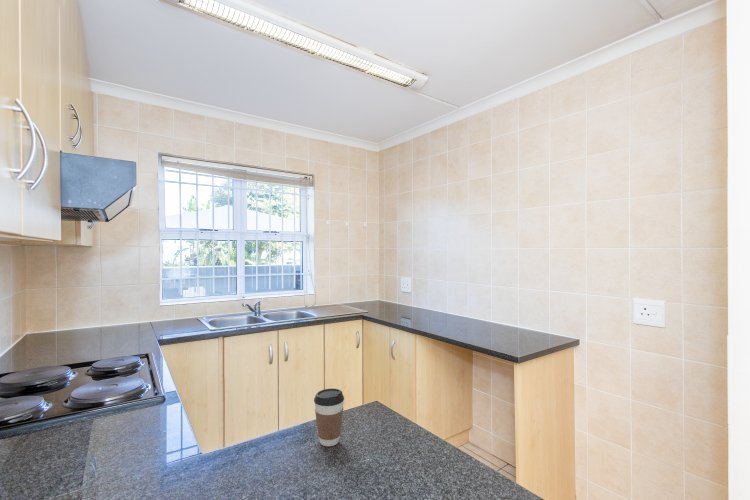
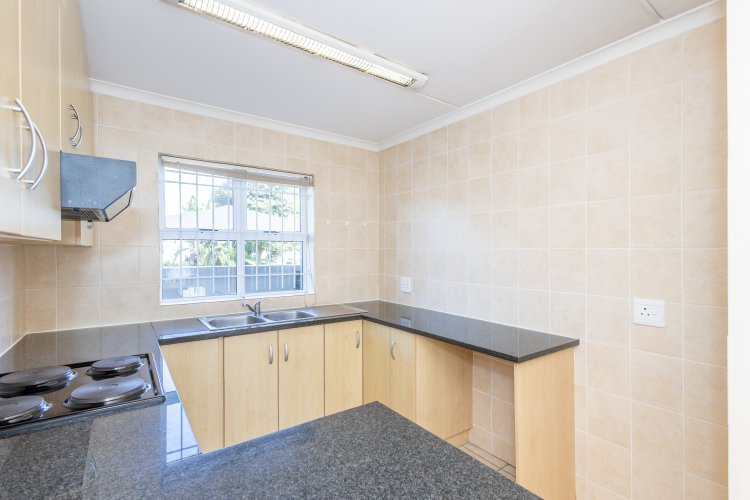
- coffee cup (329, 416)
